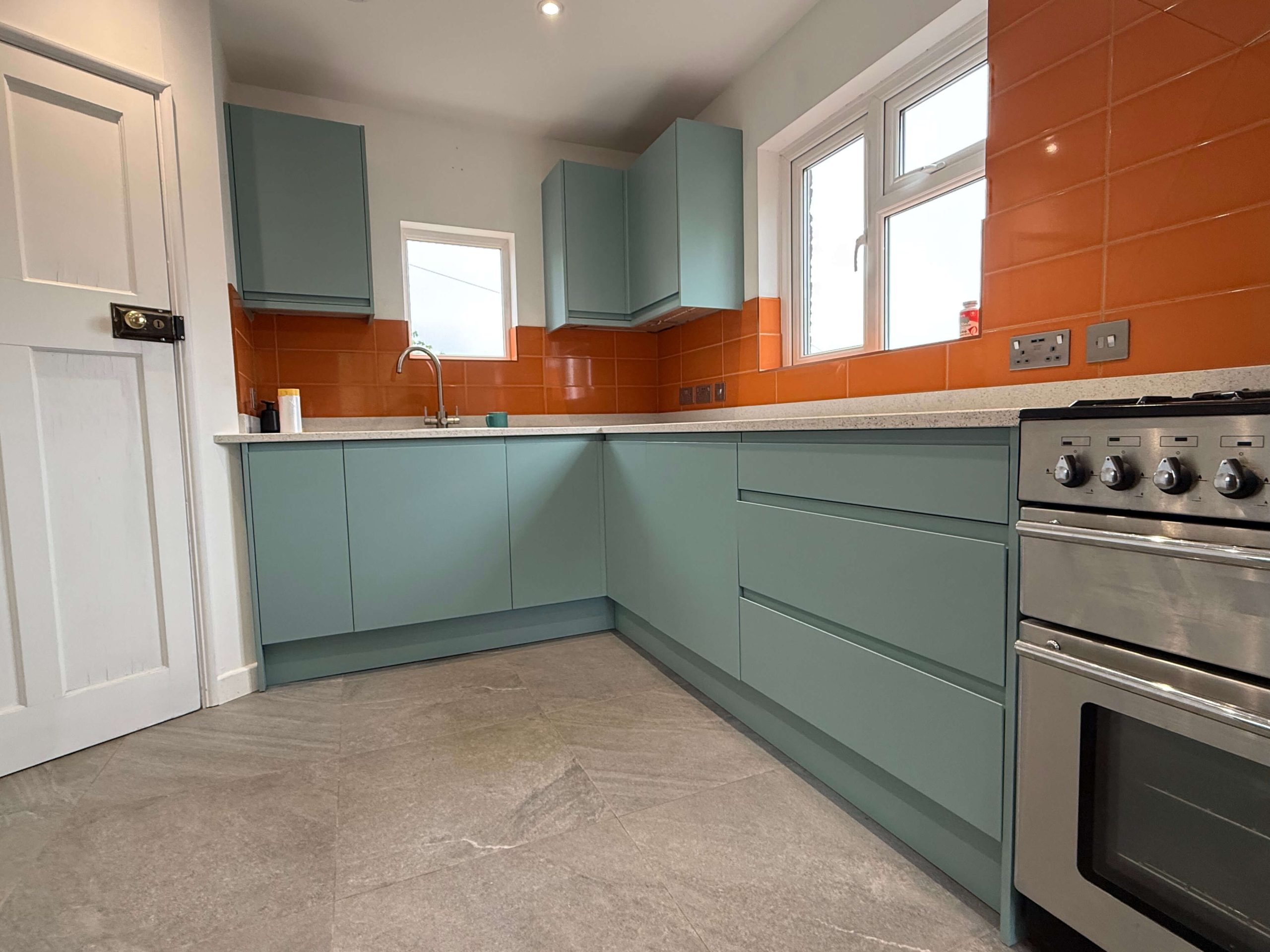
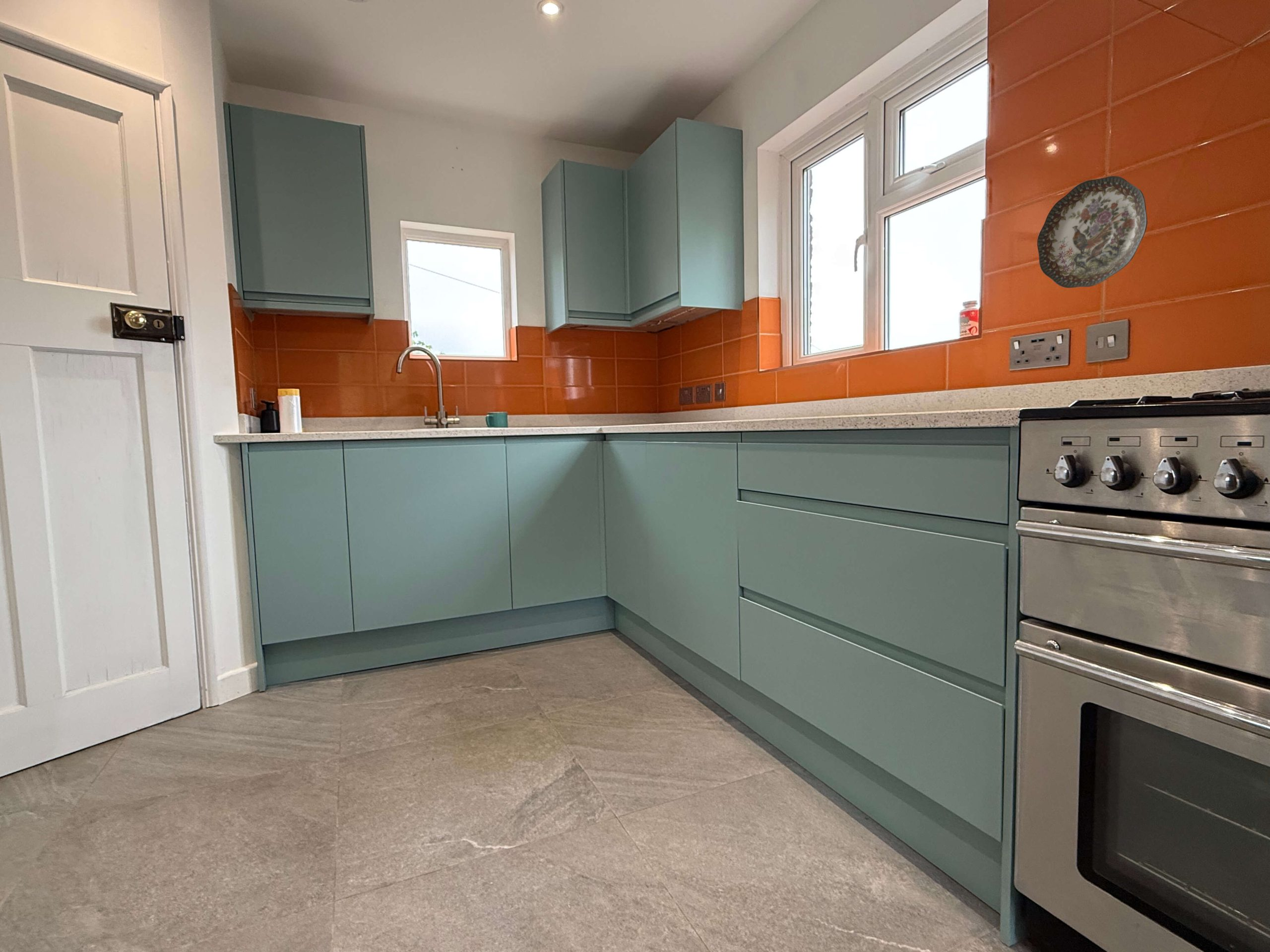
+ decorative plate (1091, 234)
